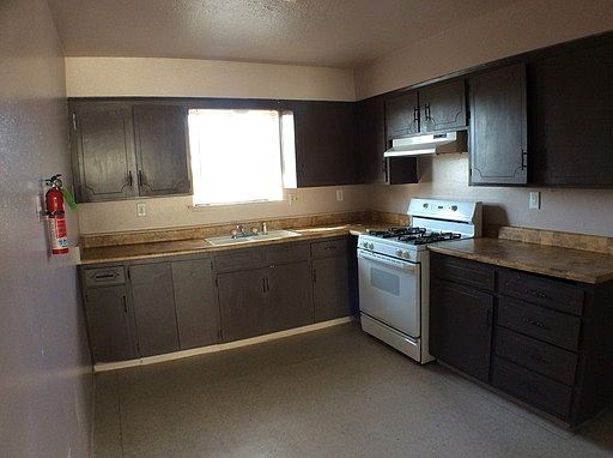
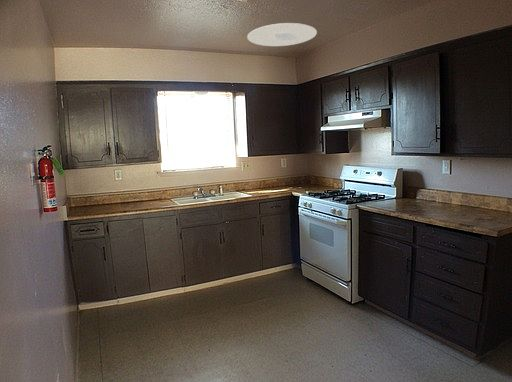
+ ceiling light (281, 32)
